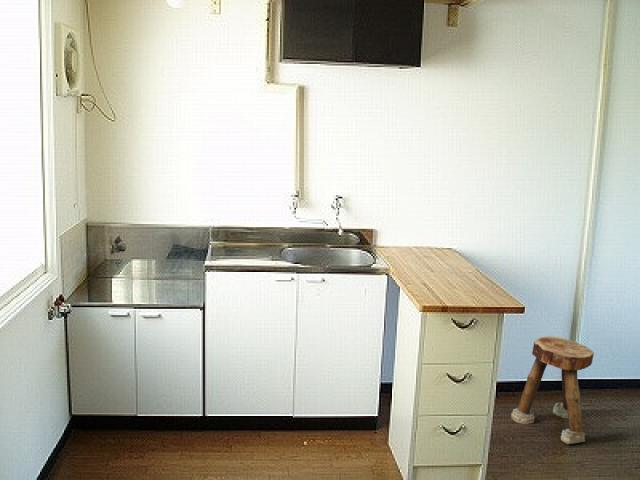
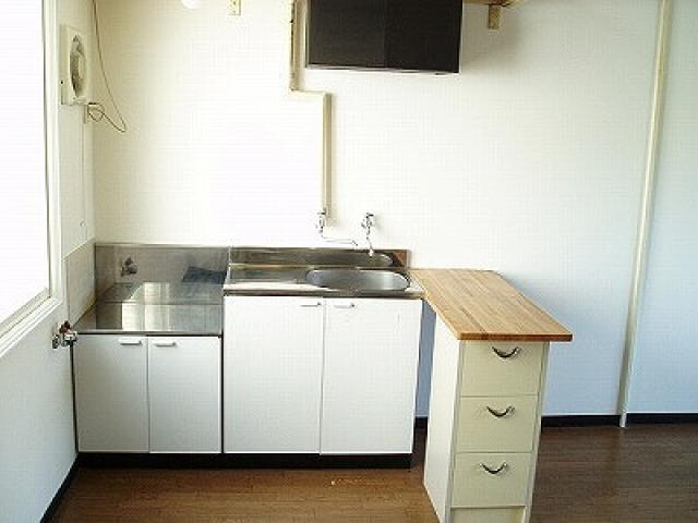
- stool (562, 385)
